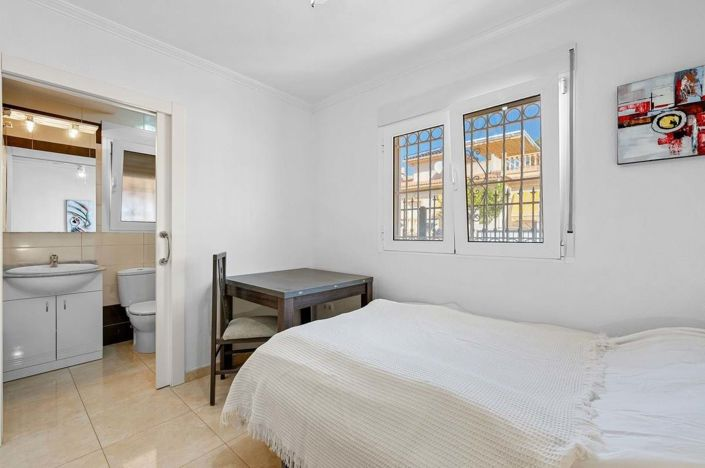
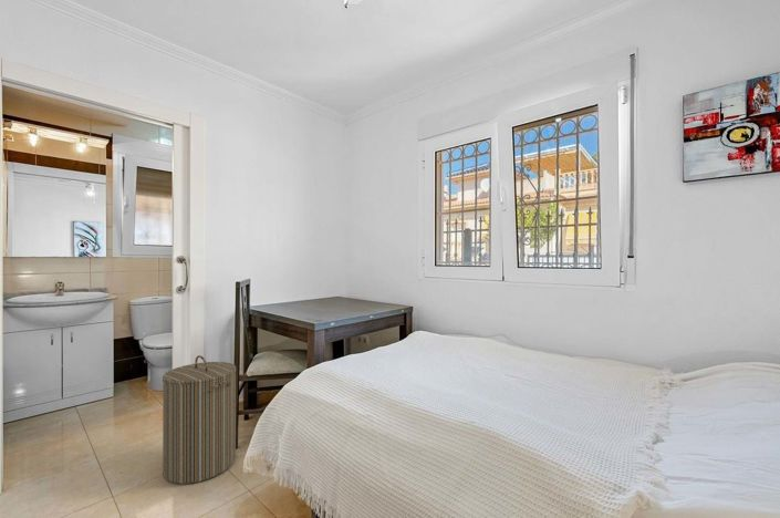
+ laundry hamper (200, 410)
